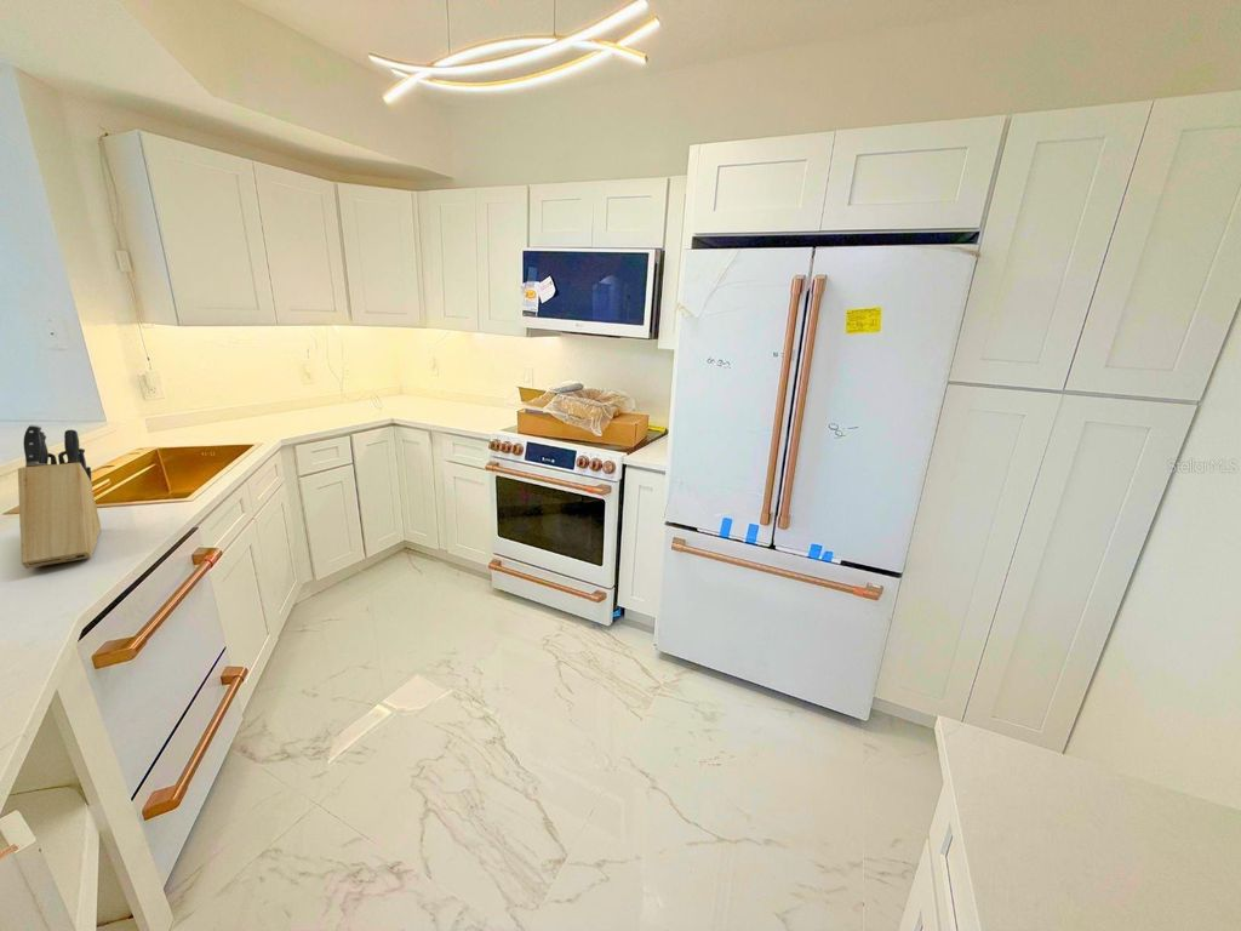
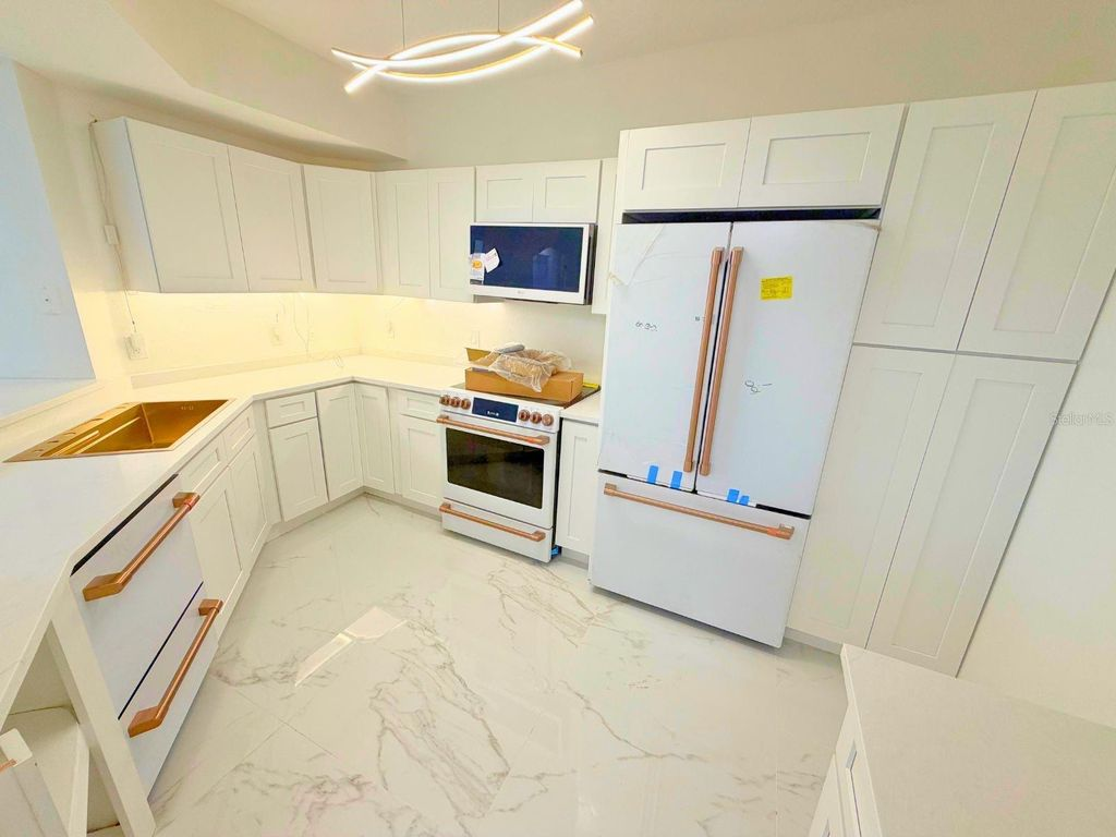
- knife block (55, 489)
